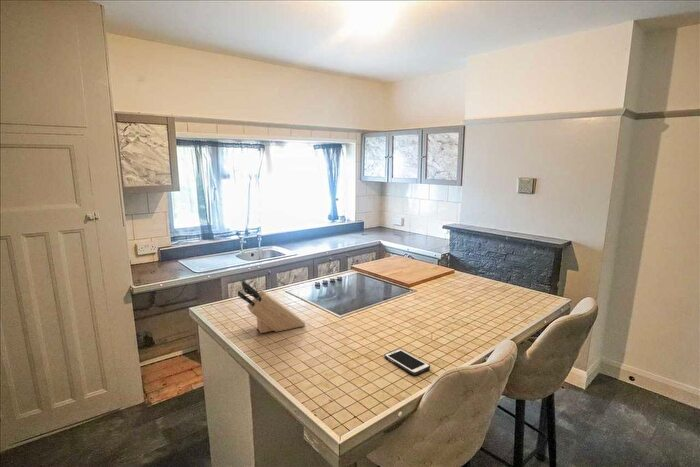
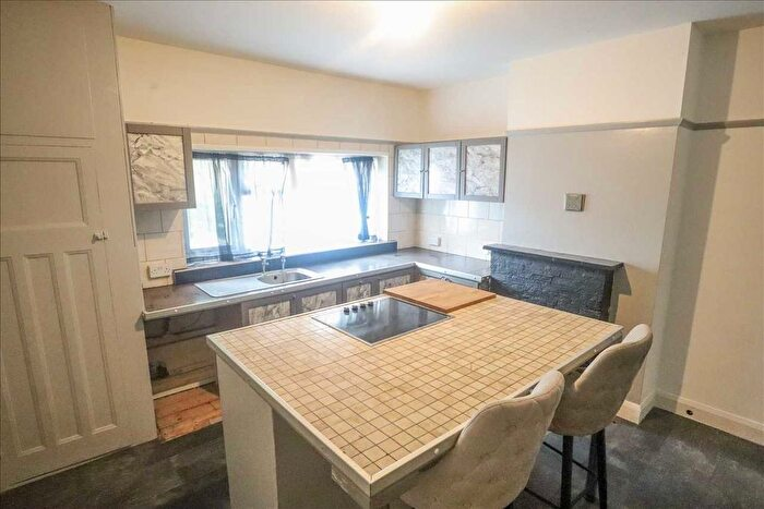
- cell phone (406, 361)
- knife block (271, 304)
